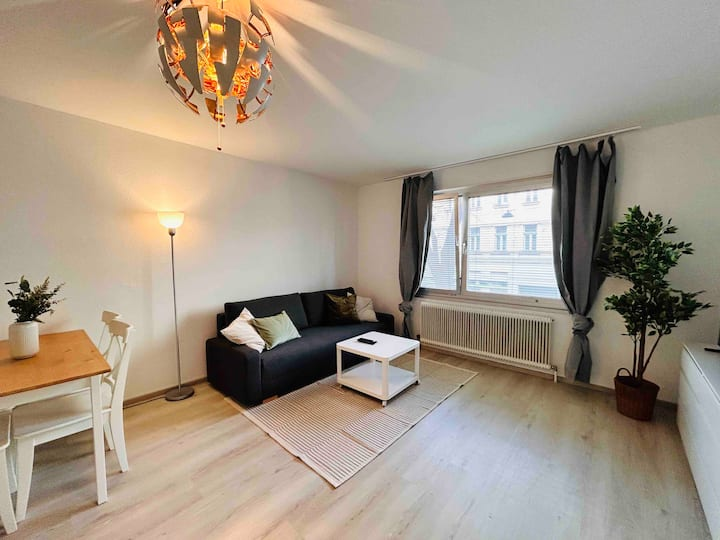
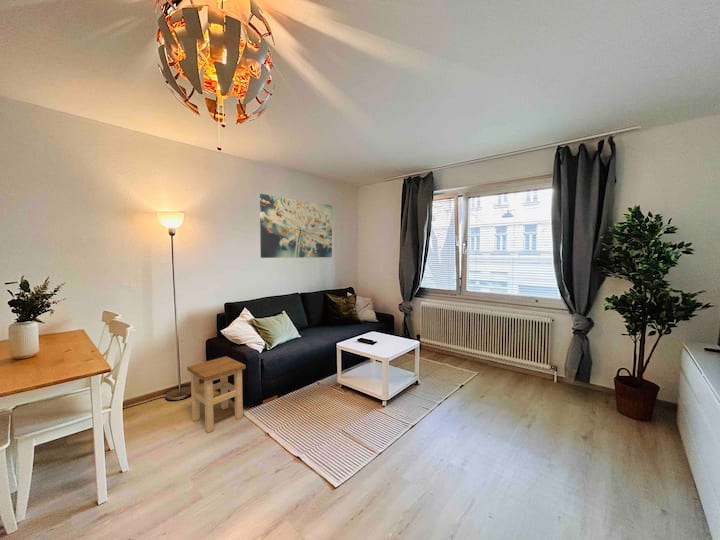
+ wall art (299, 229)
+ stool (215, 389)
